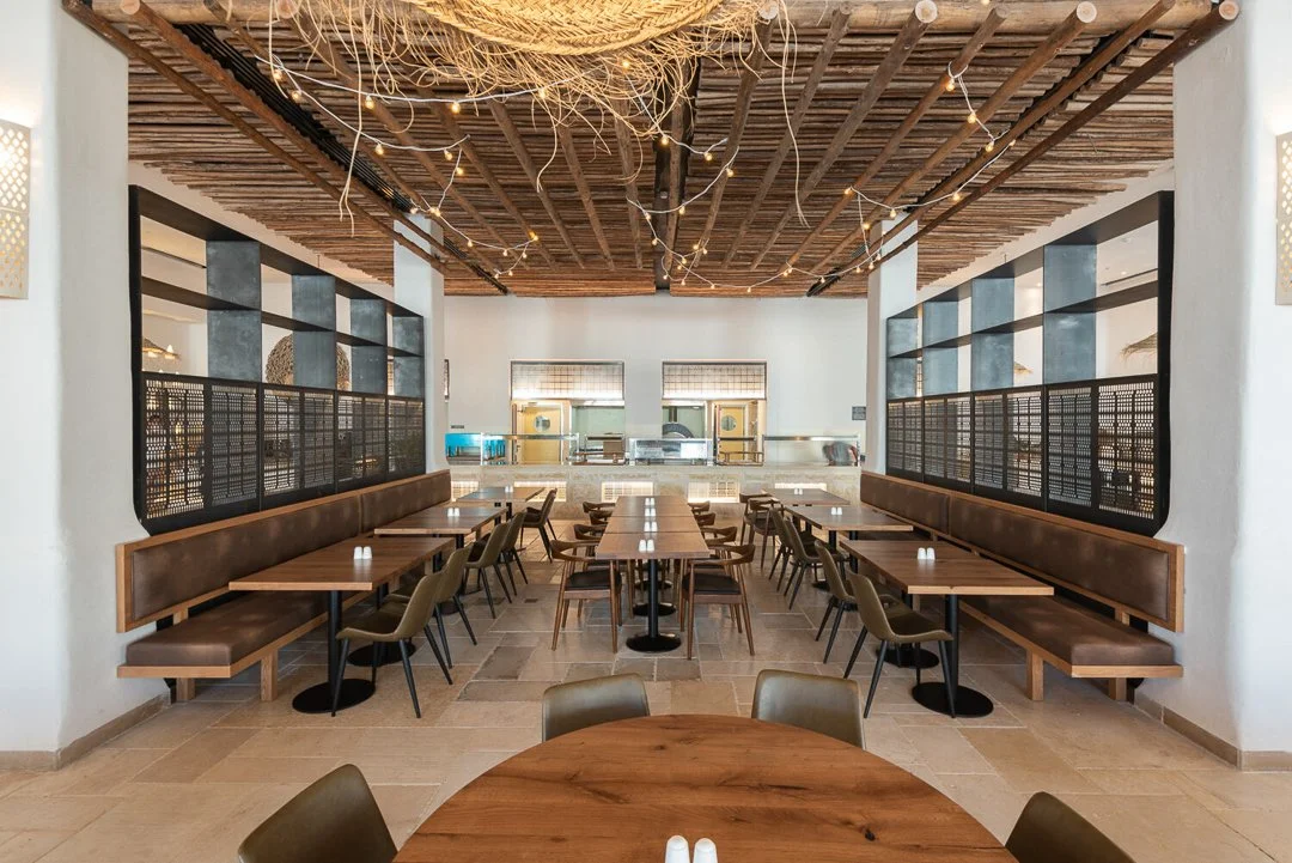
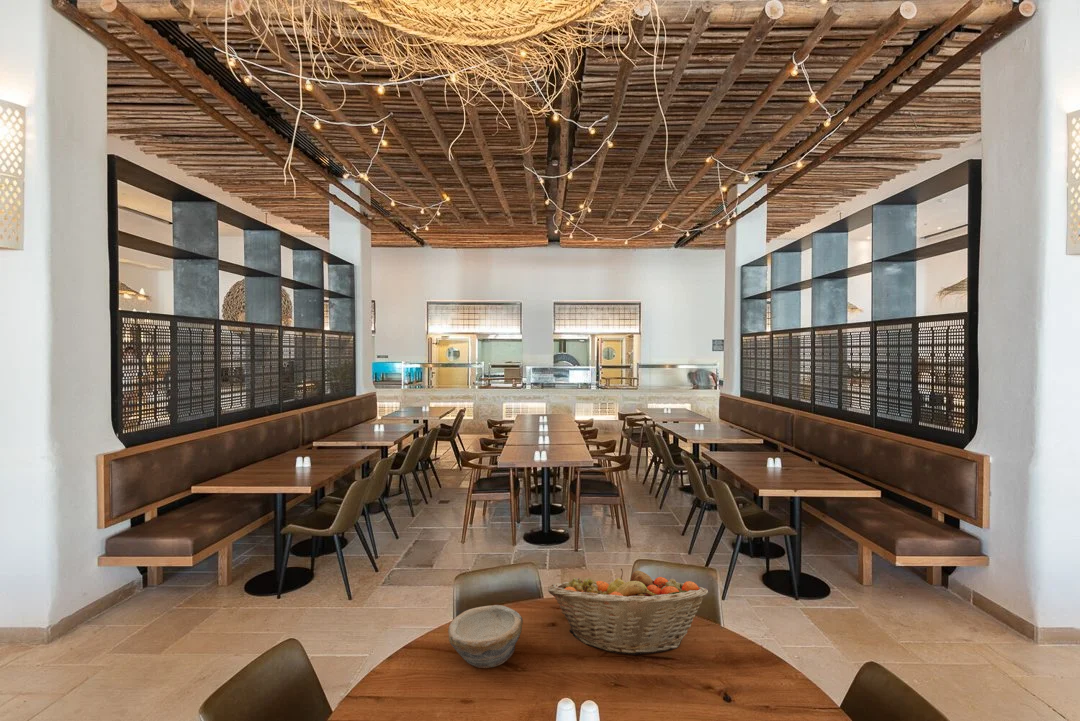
+ fruit basket (626, 601)
+ bowl (485, 637)
